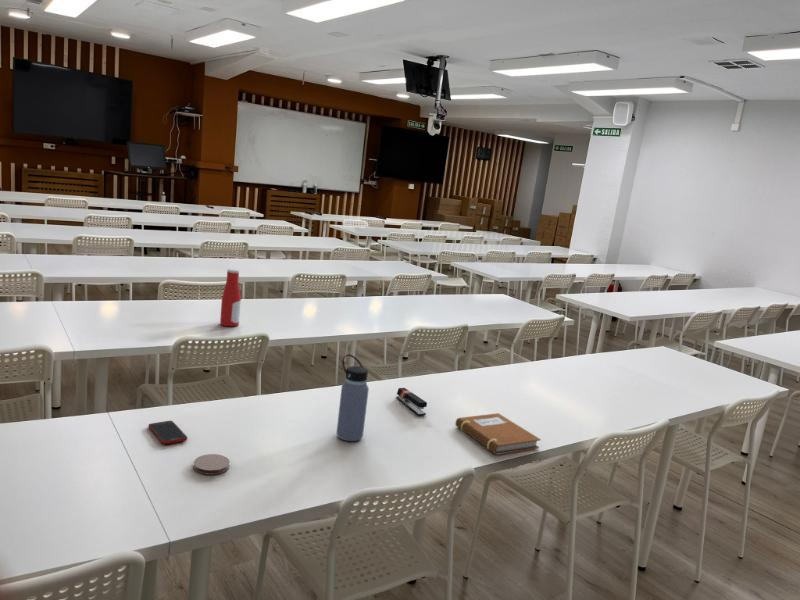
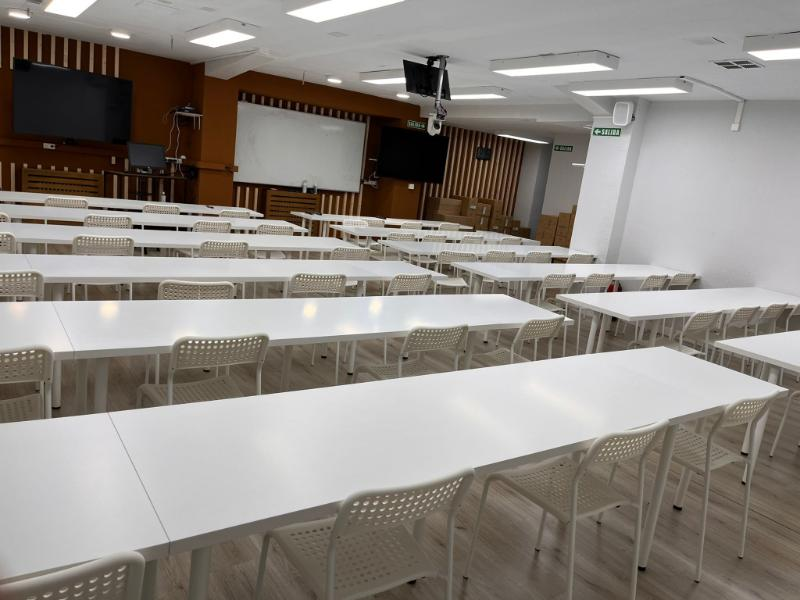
- bottle (231, 297)
- water bottle (353, 397)
- coaster (211, 464)
- notebook (495, 432)
- stapler (411, 400)
- cell phone (167, 432)
